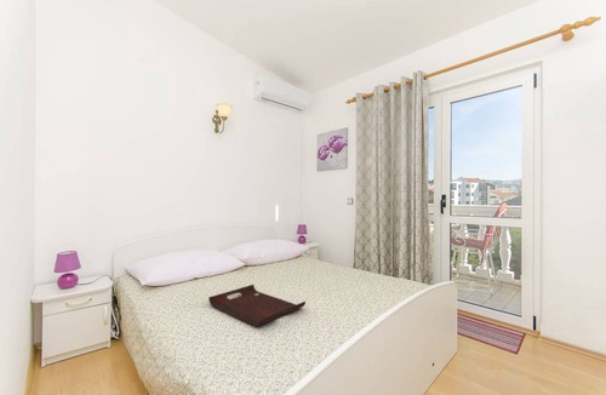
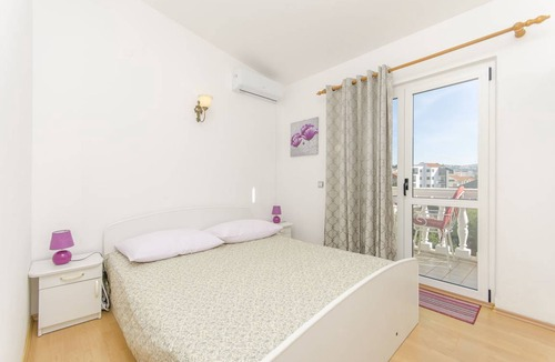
- serving tray (256, 303)
